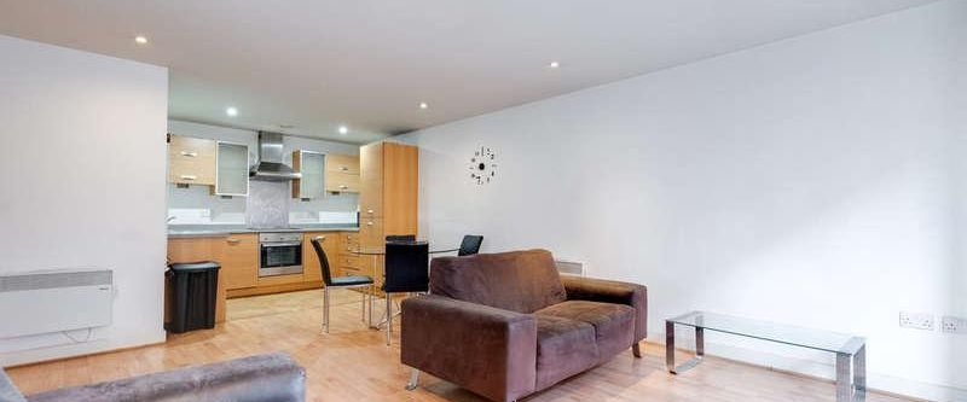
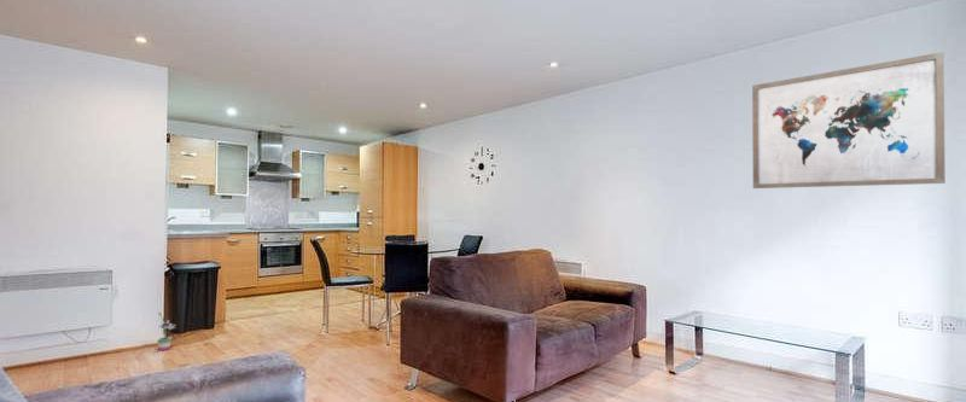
+ wall art (837, 128)
+ potted plant (167, 331)
